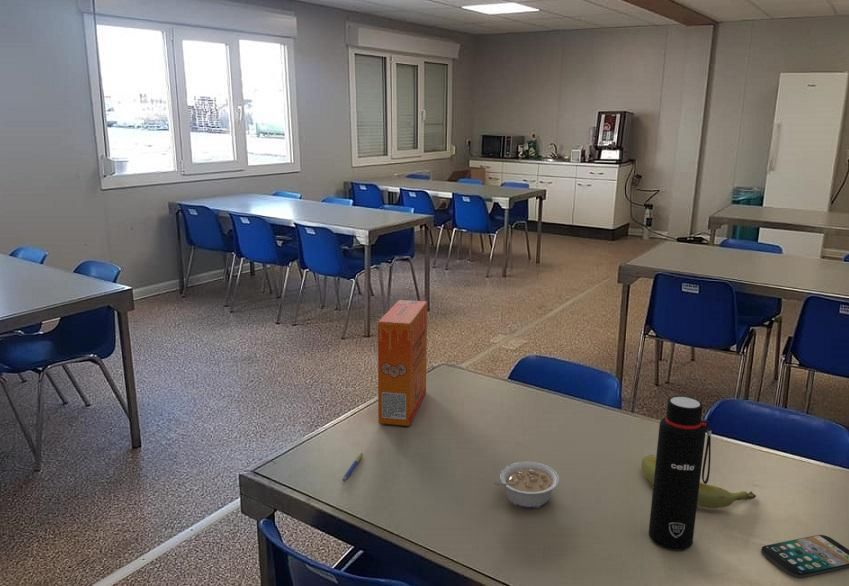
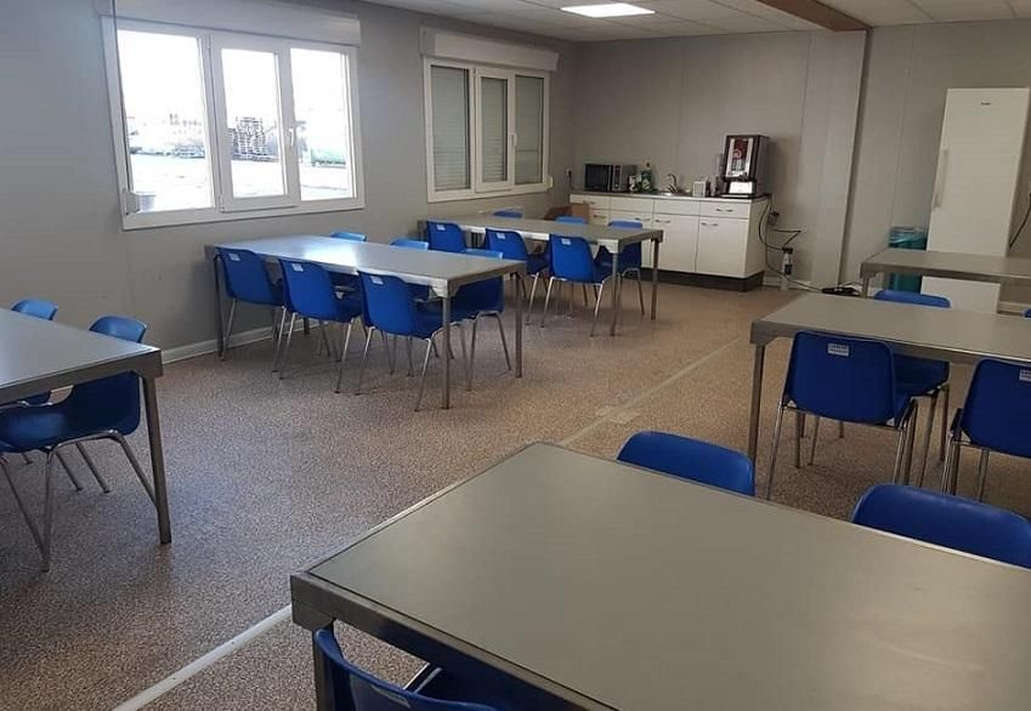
- legume (528, 486)
- water bottle (682, 472)
- pen (353, 465)
- cereal box (403, 359)
- smartphone (810, 555)
- banana (700, 482)
